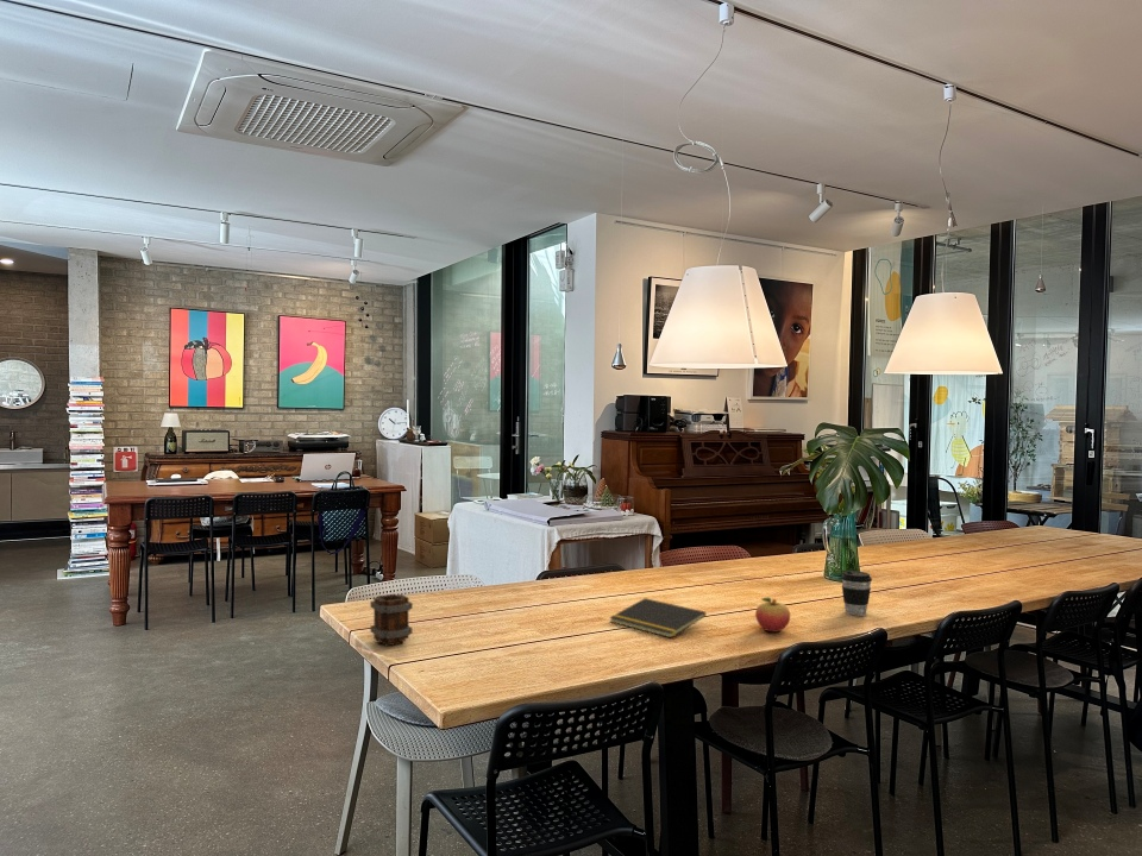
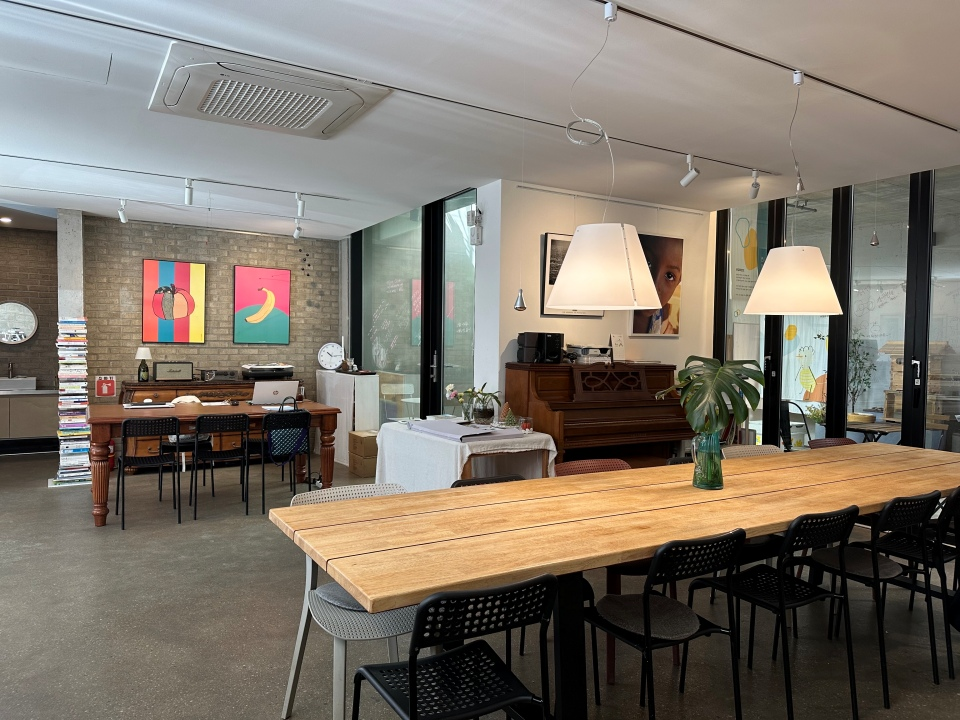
- mug (389, 618)
- coffee cup (855, 593)
- fruit (772, 612)
- notepad (657, 616)
